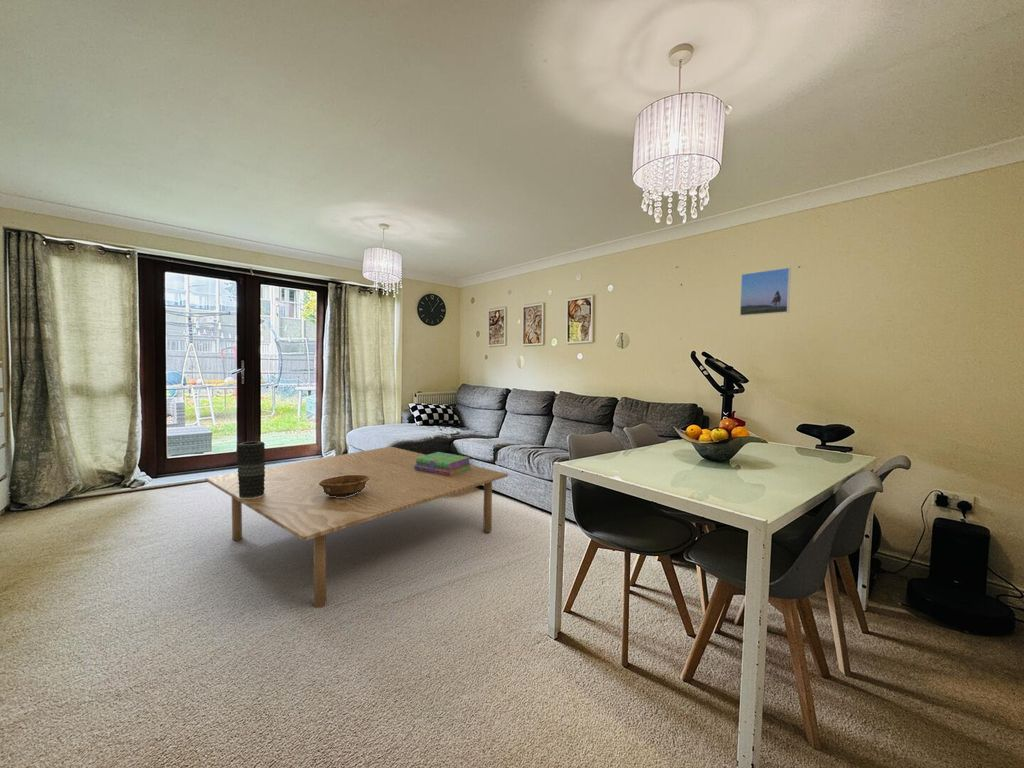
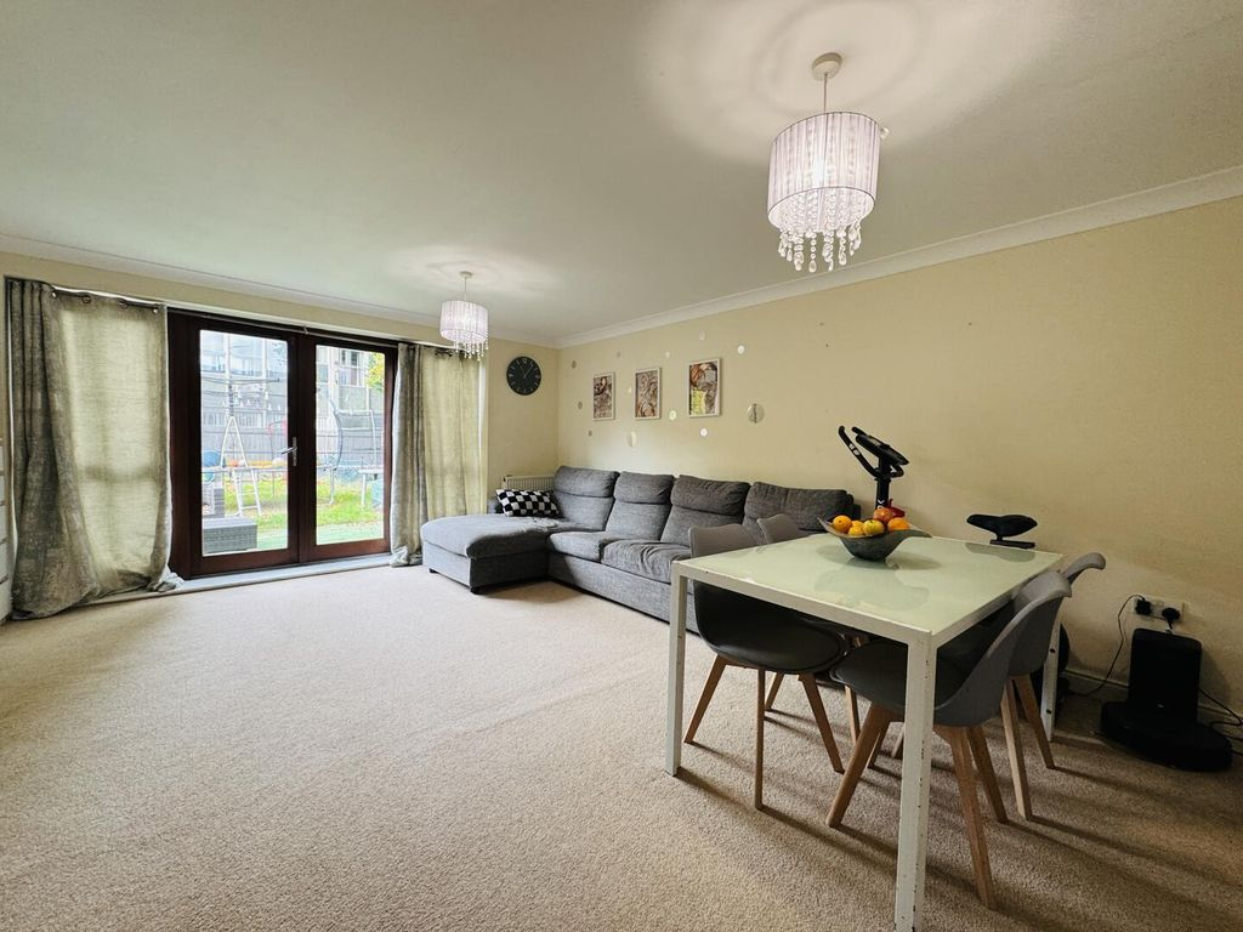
- coffee table (362, 505)
- stack of books (443, 463)
- vase (251, 468)
- decorative bowl (344, 485)
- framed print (764, 292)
